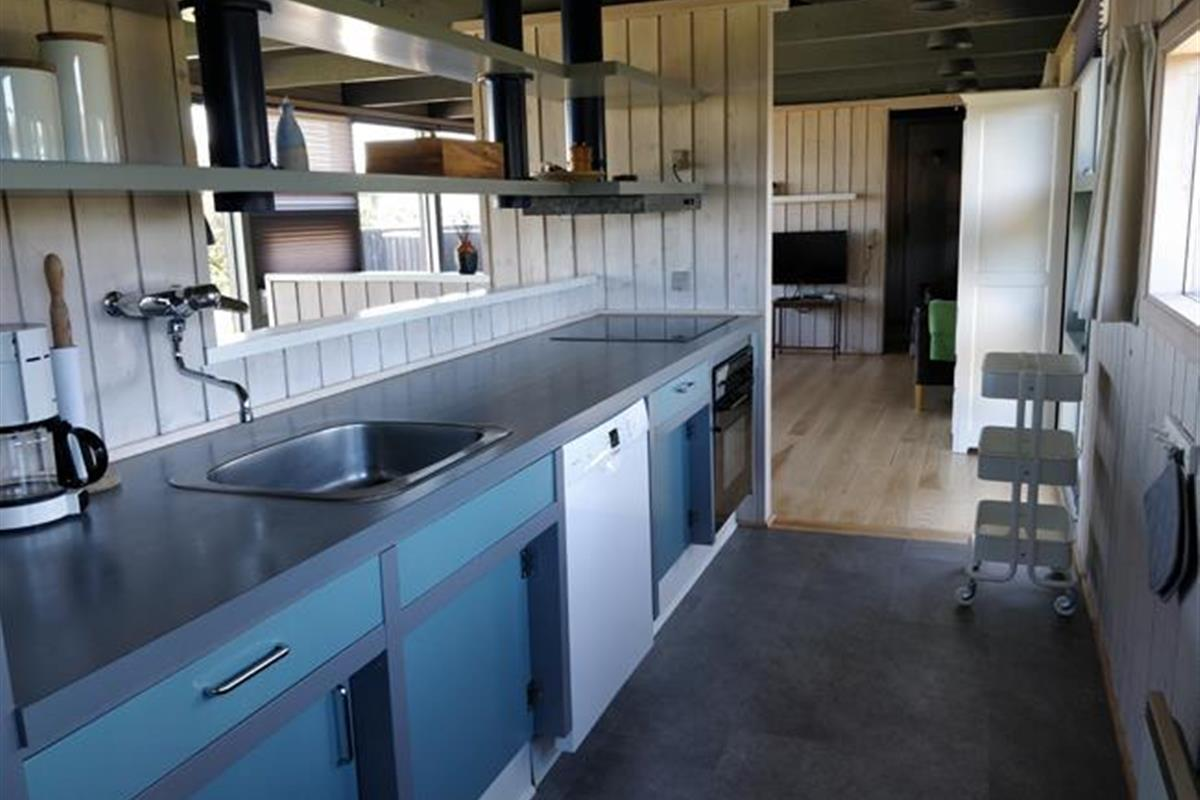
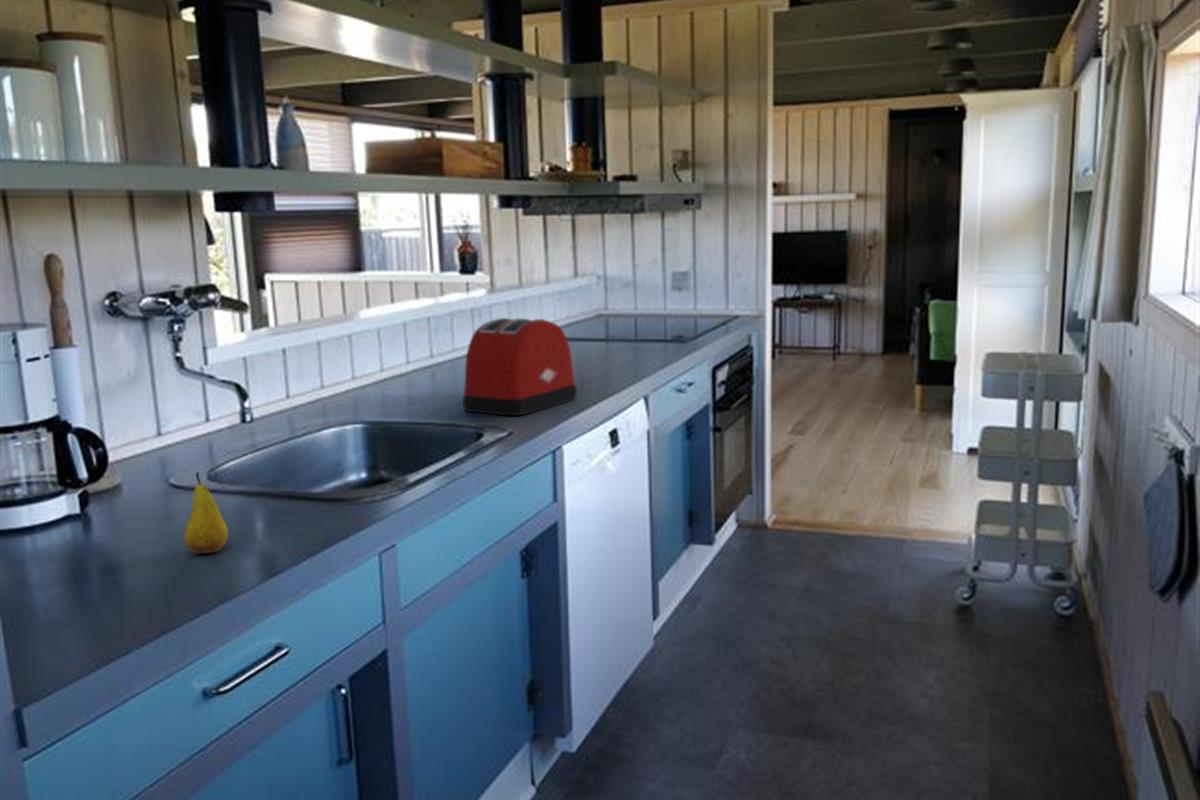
+ toaster (519, 361)
+ fruit (204, 511)
